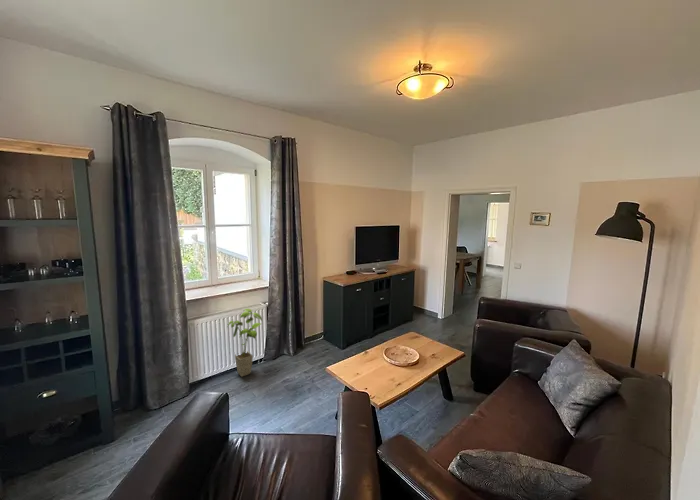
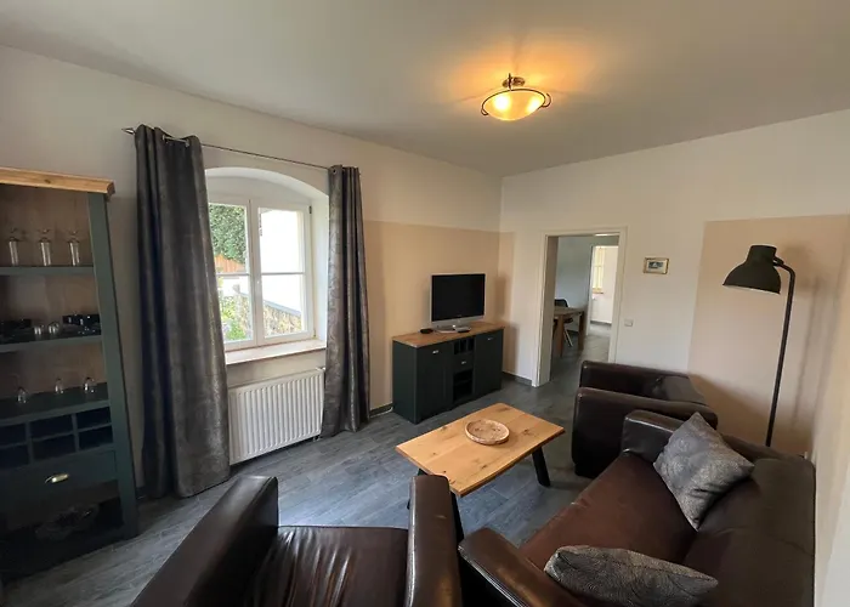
- house plant (247, 339)
